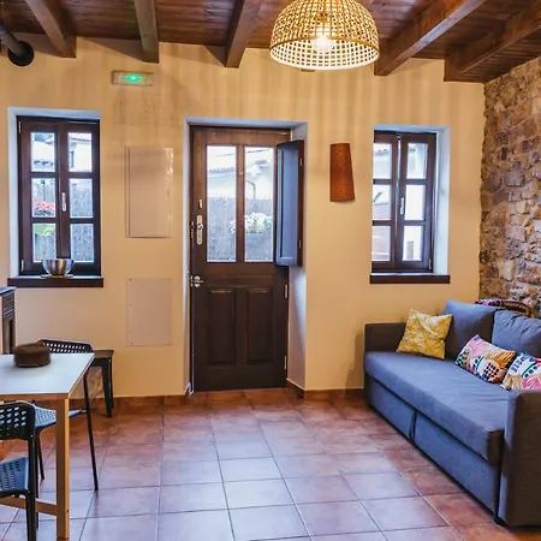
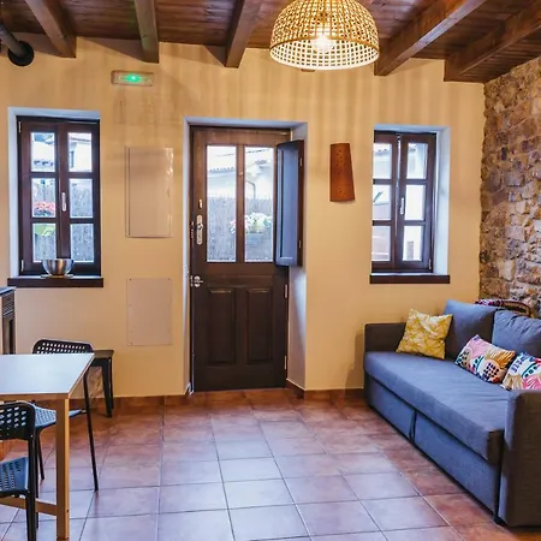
- bowl (31, 353)
